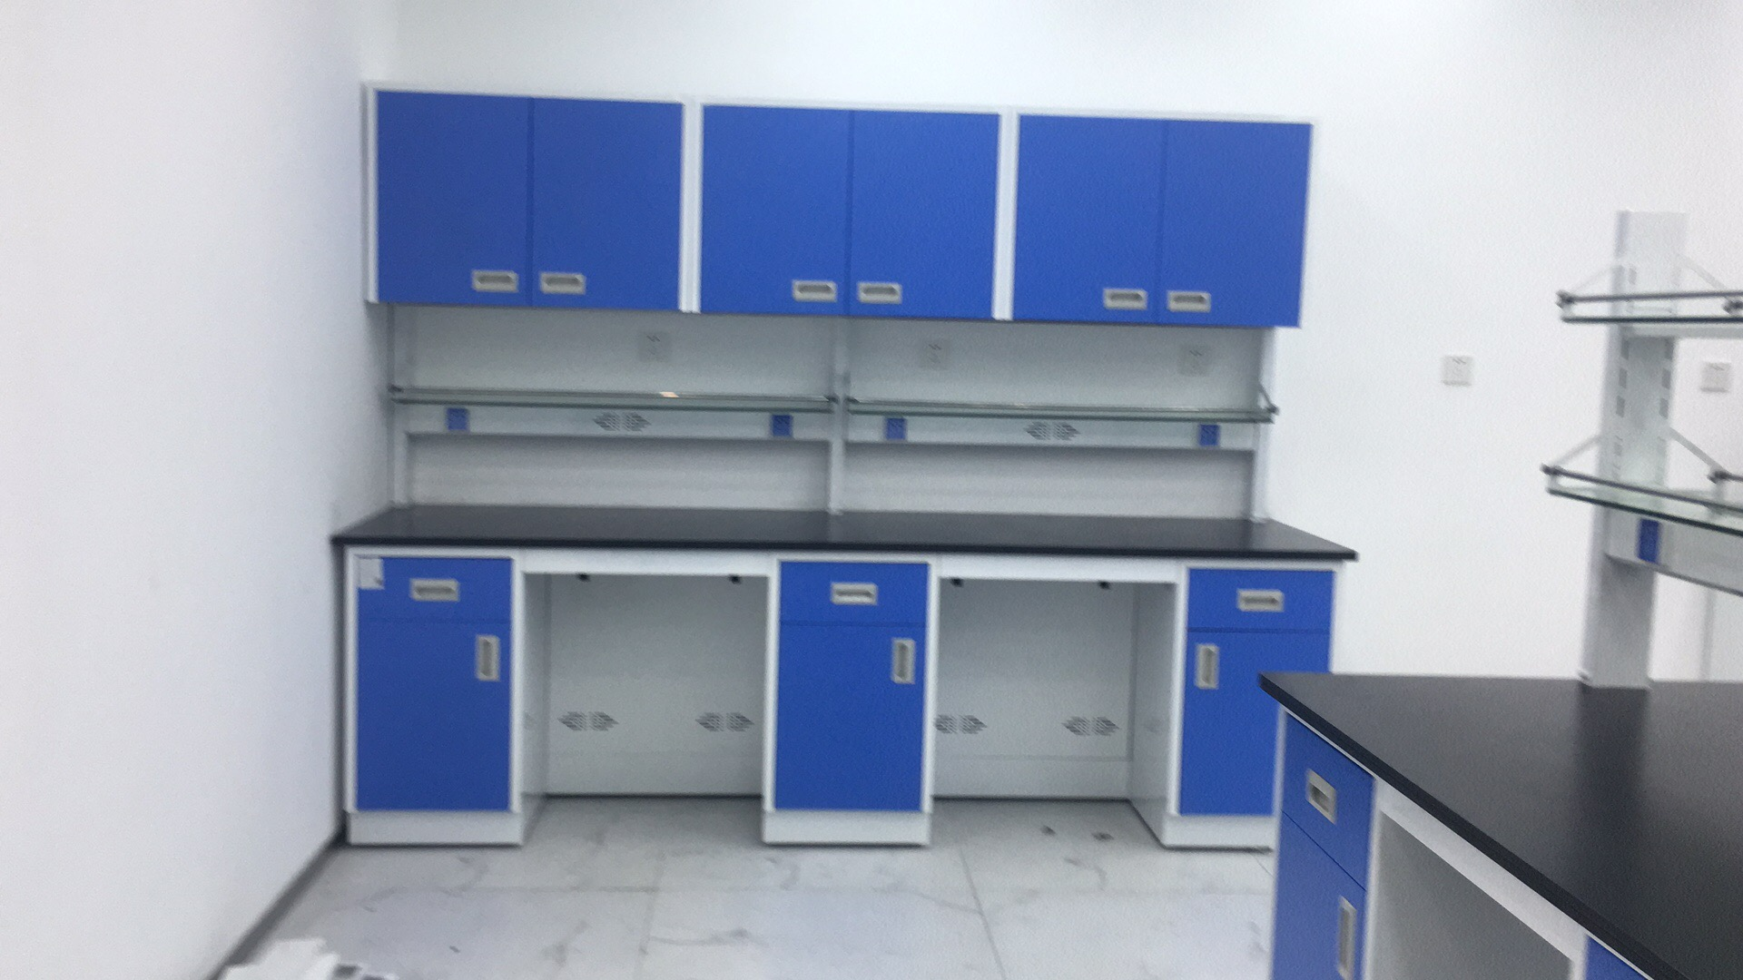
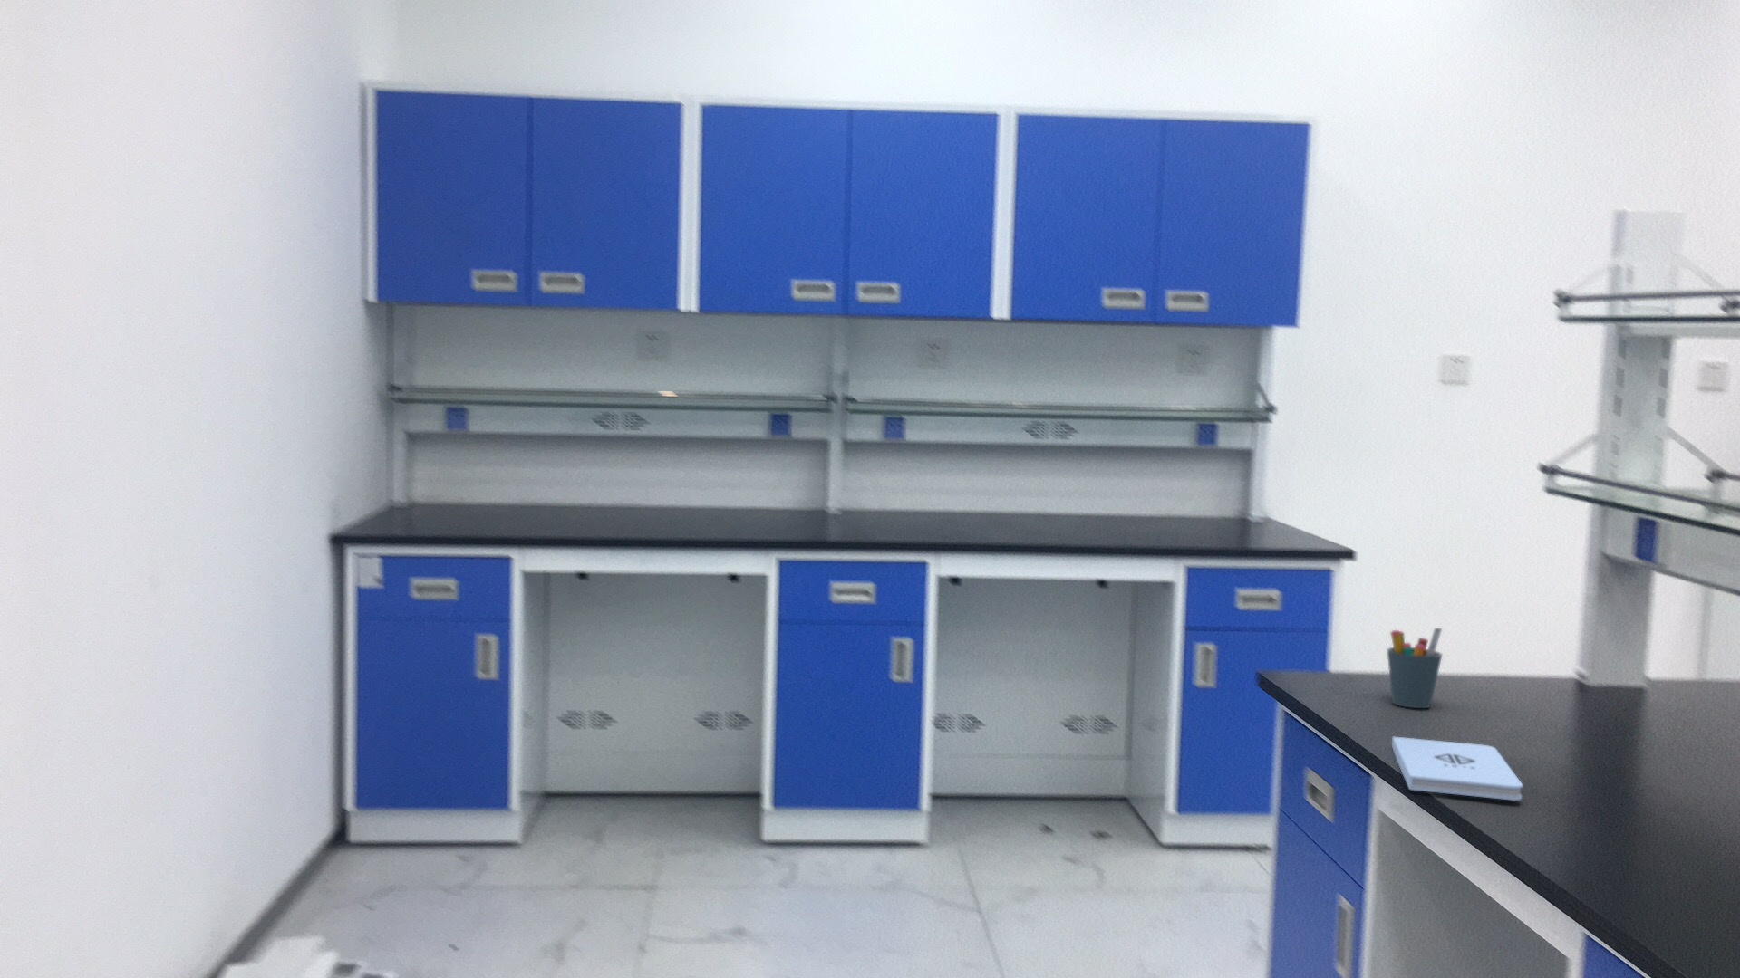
+ notepad (1453, 767)
+ pen holder (1413, 664)
